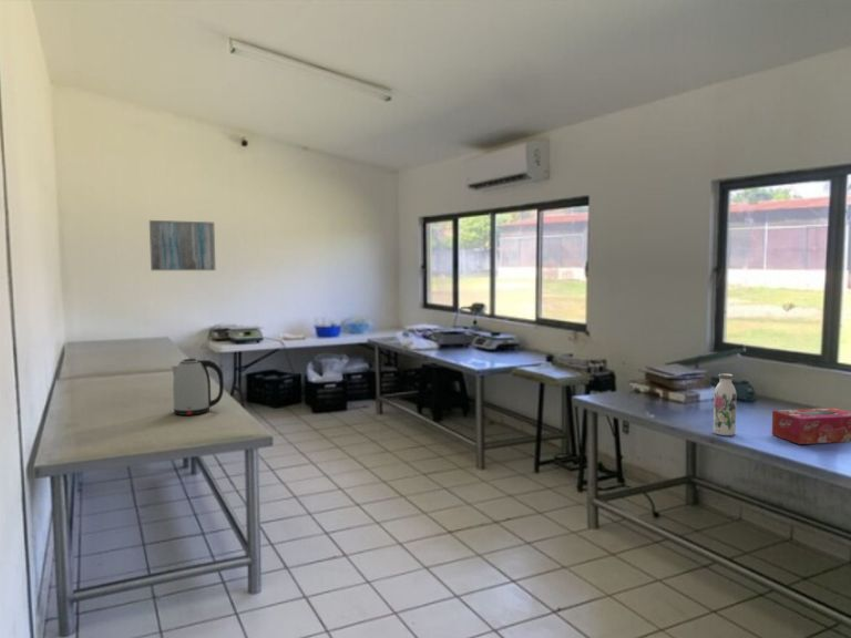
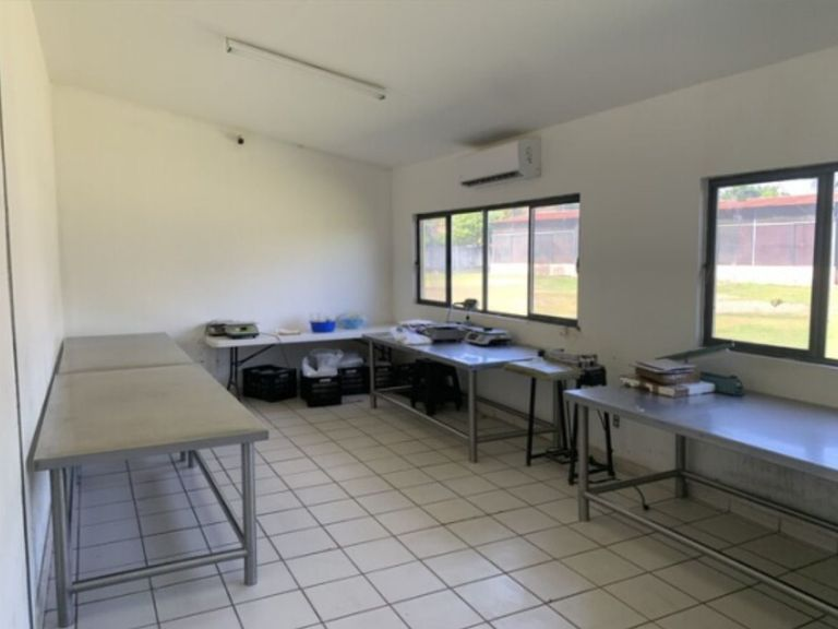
- tissue box (817, 424)
- wall art (183, 246)
- water bottle (725, 403)
- kettle (197, 384)
